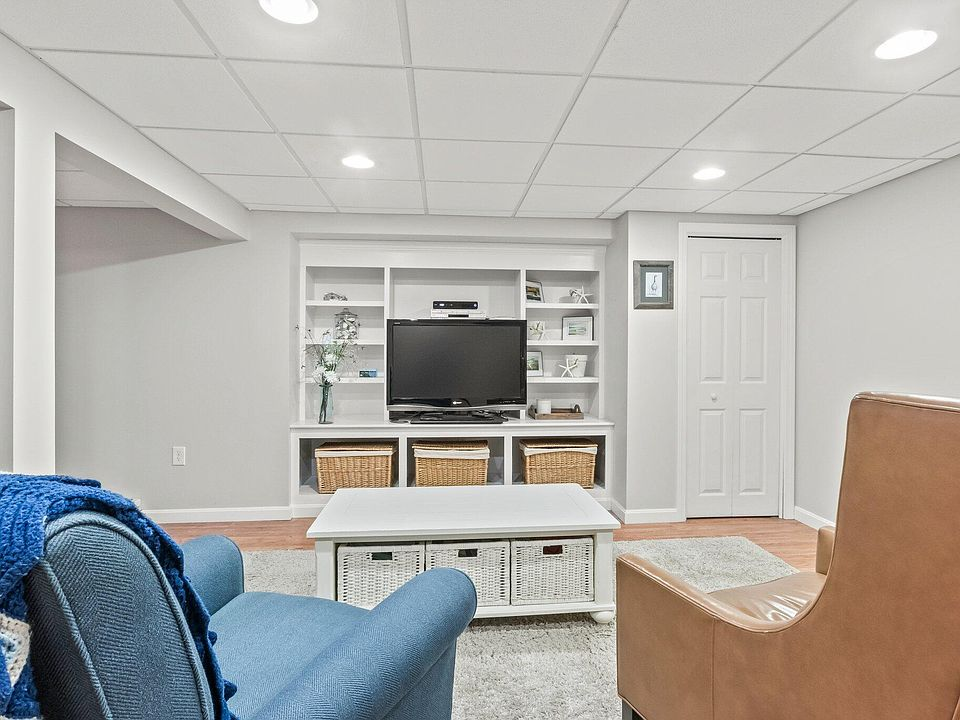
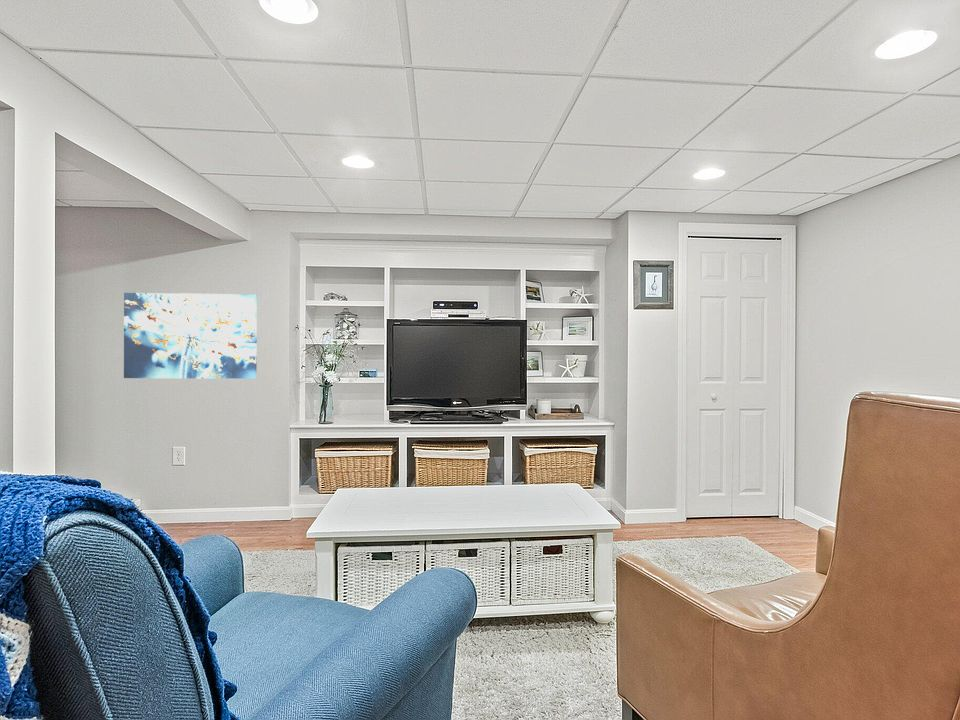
+ wall art (191, 336)
